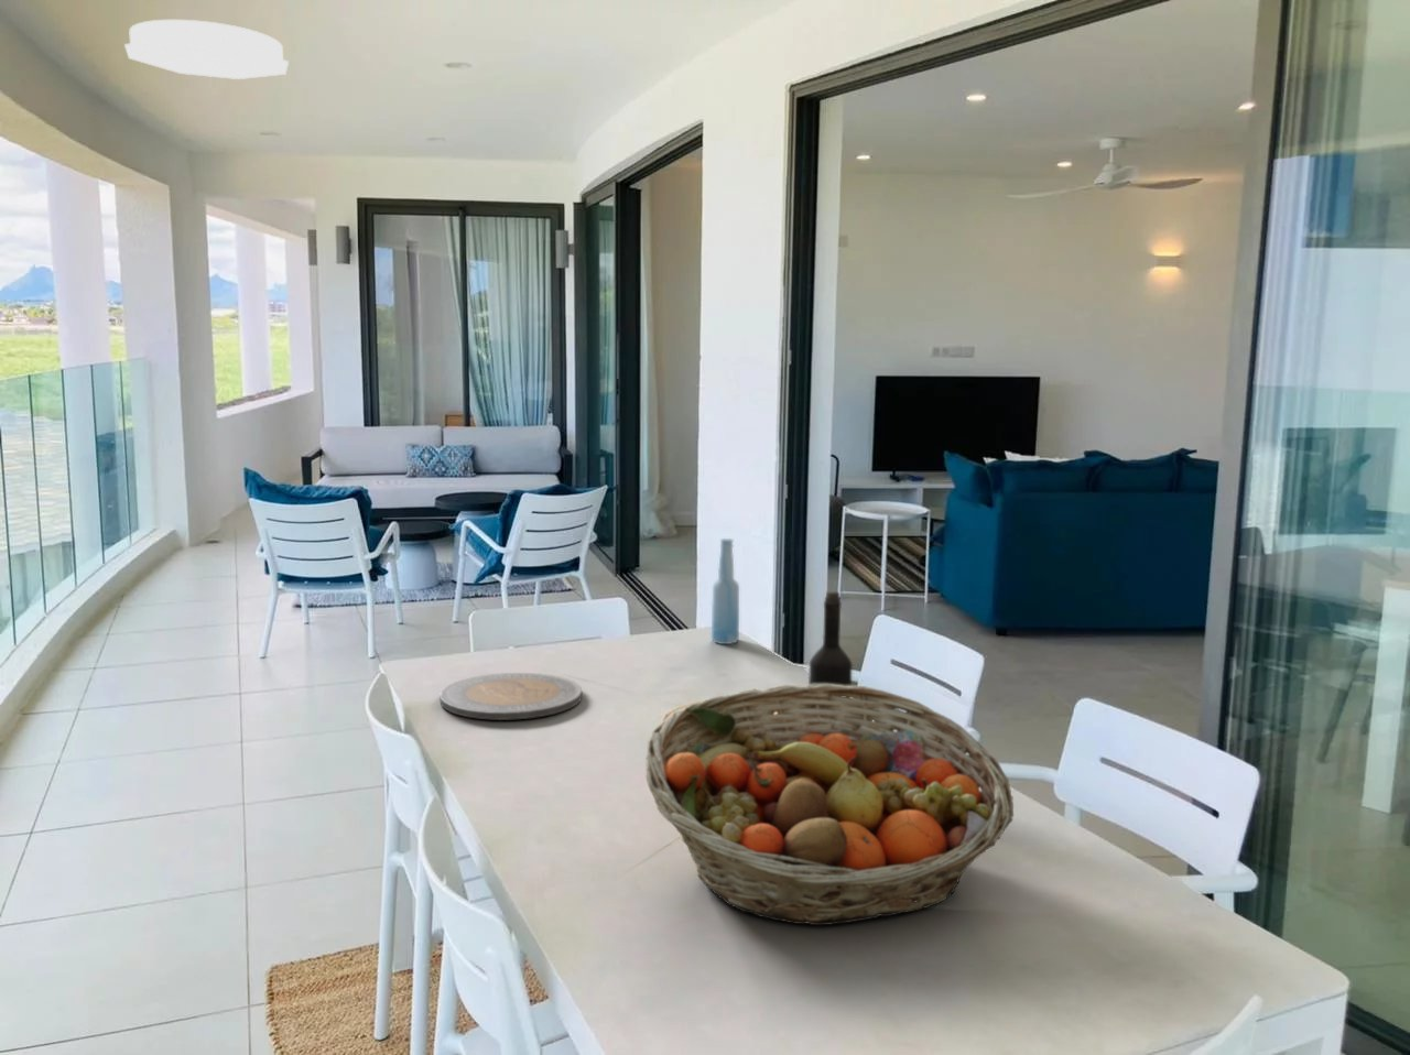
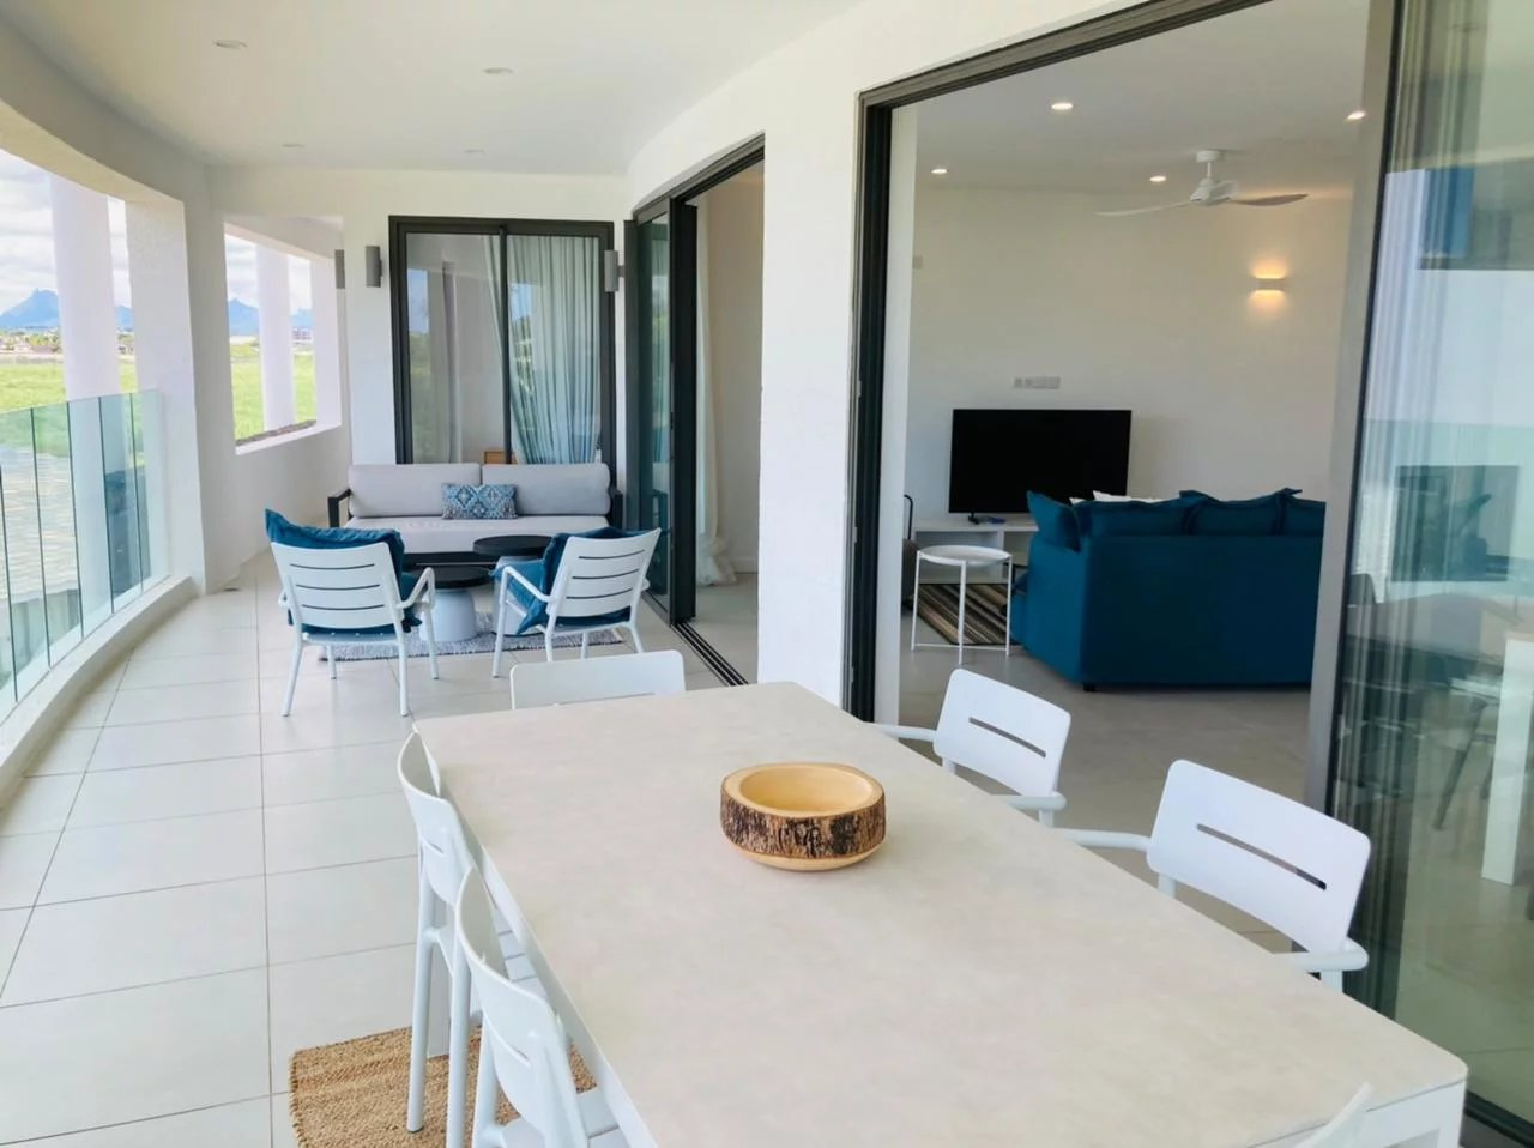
- ceiling light (208, 50)
- bottle (726, 591)
- fruit basket (826, 796)
- wine bottle (829, 678)
- plate (511, 695)
